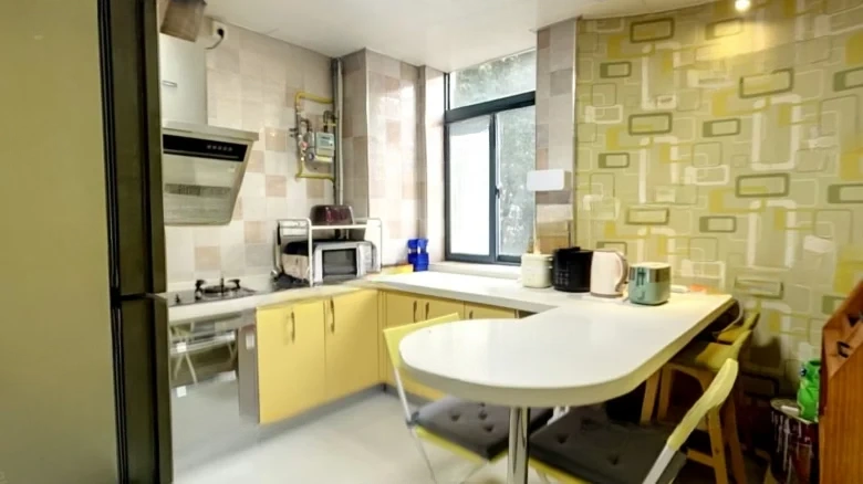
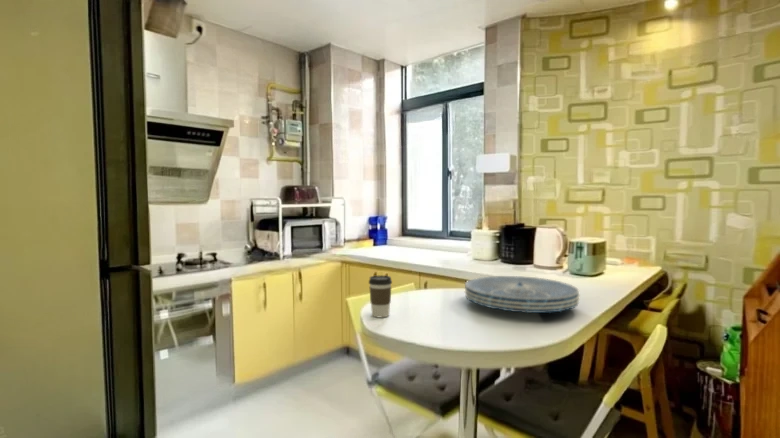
+ coffee cup (380, 296)
+ placemat (519, 293)
